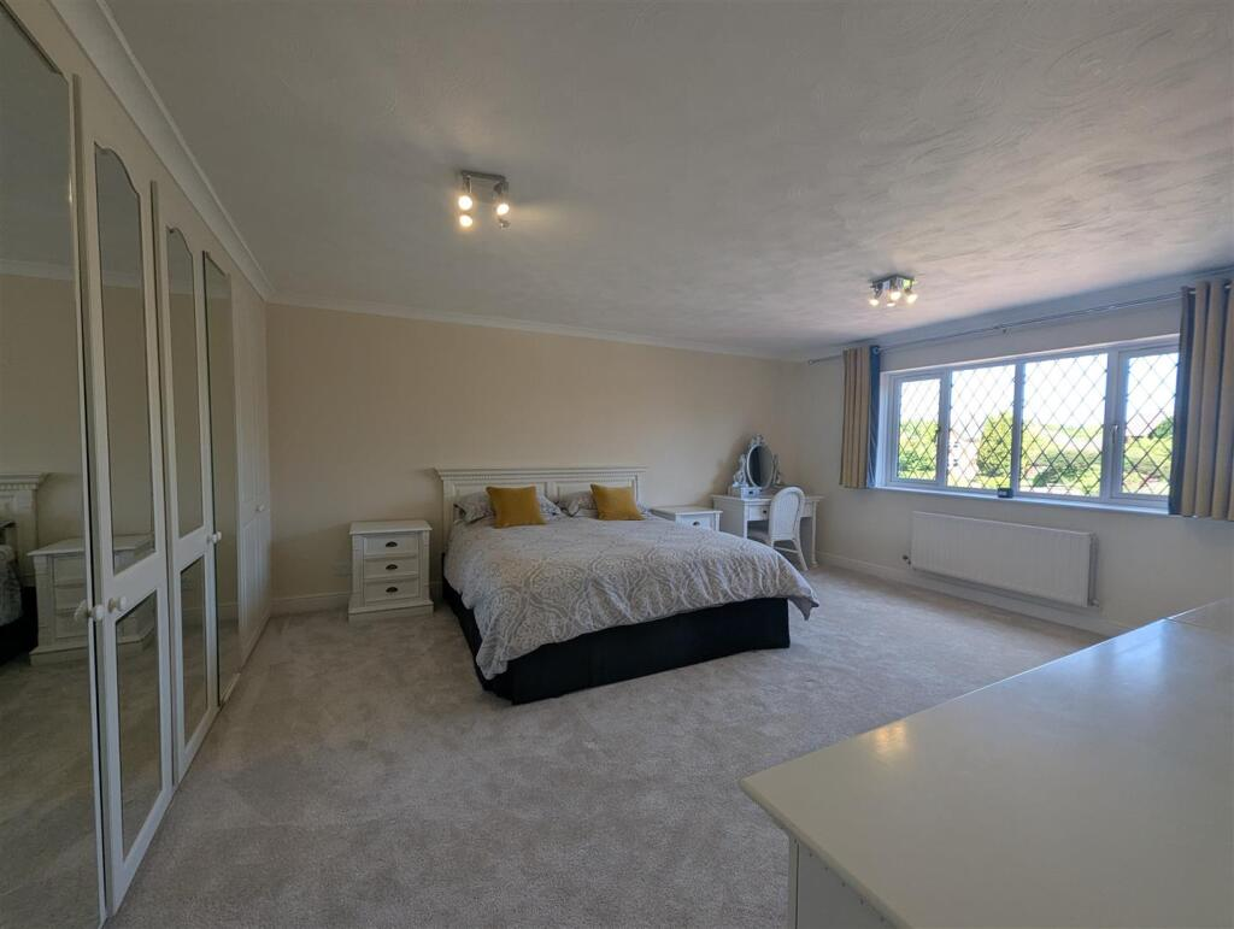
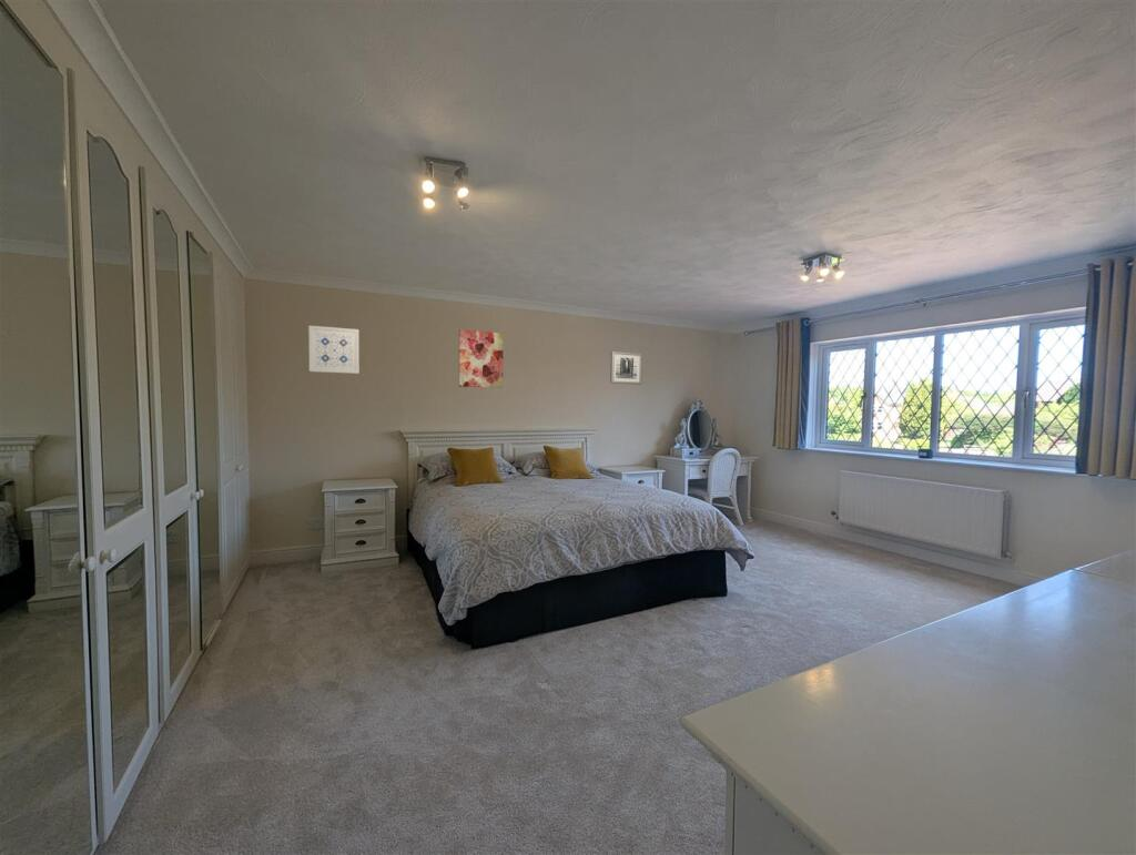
+ wall art (626, 368)
+ wall art (334, 349)
+ wall art (480, 359)
